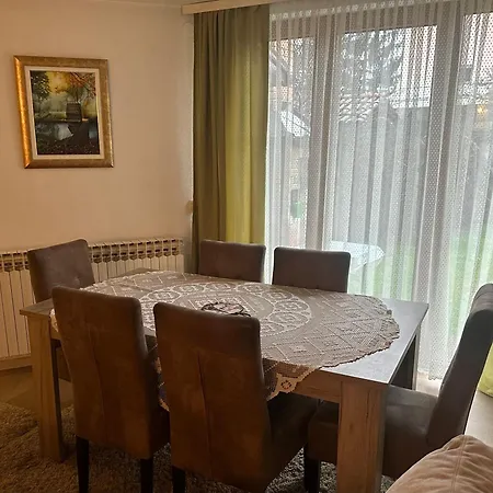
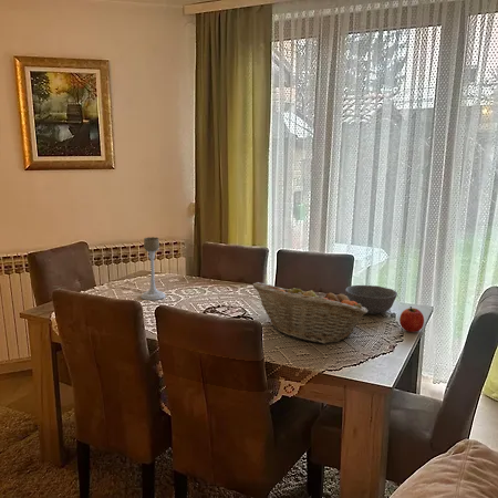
+ fruit basket (308, 305)
+ apple (412, 319)
+ bowl (371, 300)
+ candle holder (152, 267)
